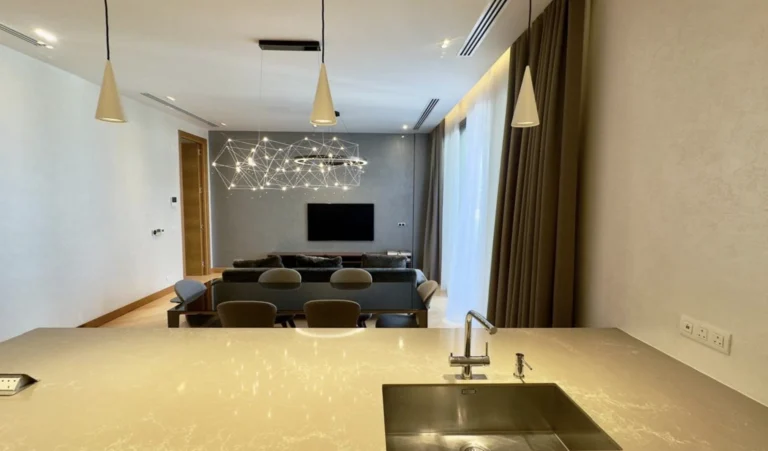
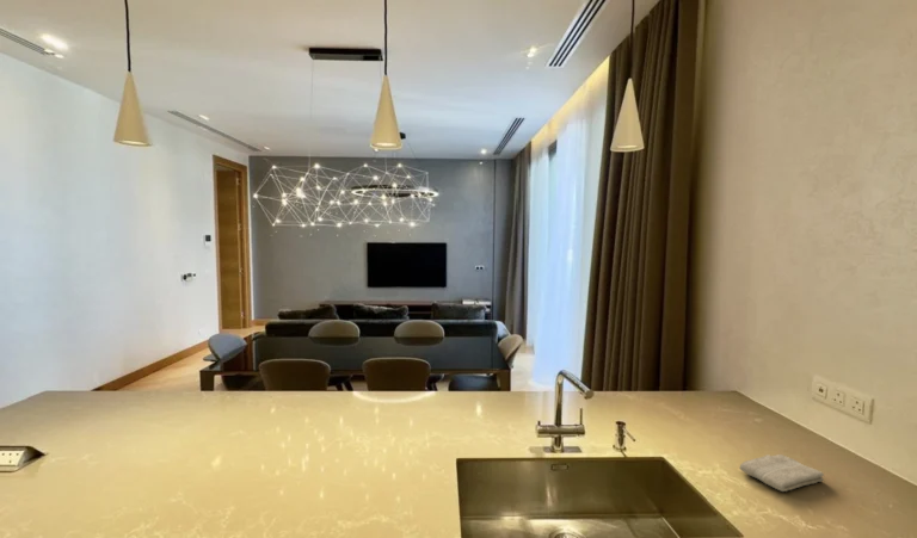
+ washcloth (781, 471)
